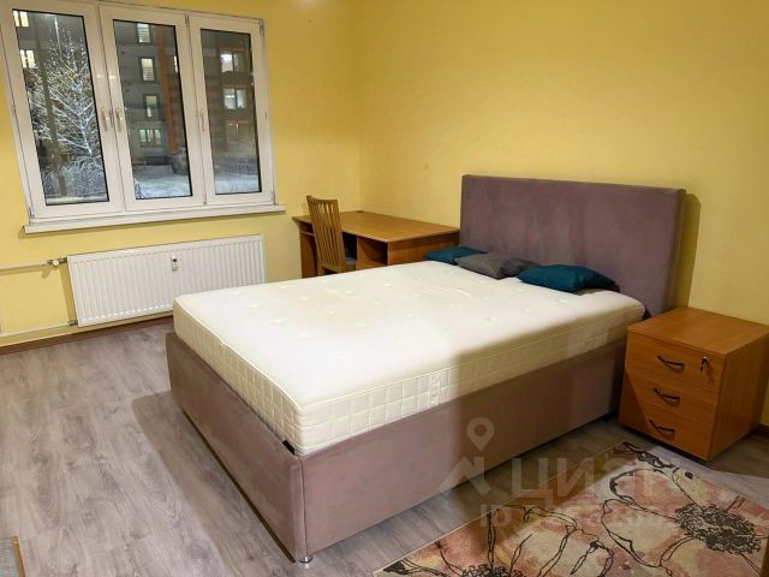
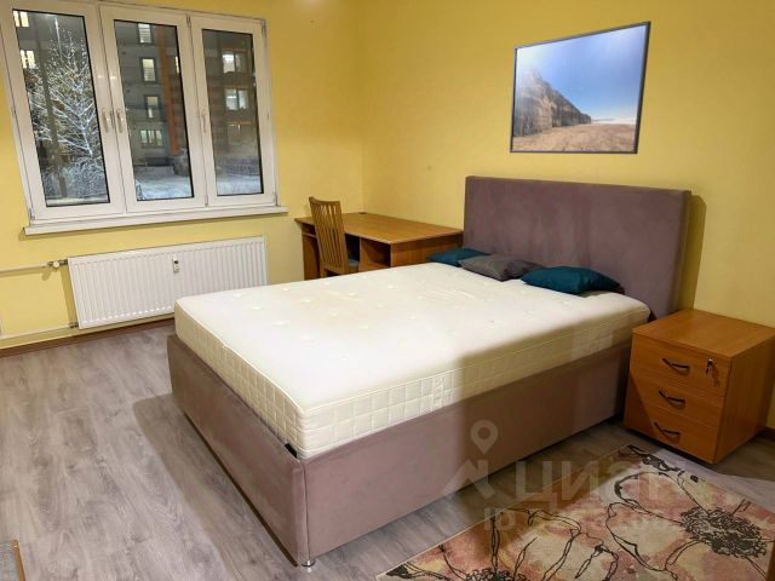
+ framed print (570, 96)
